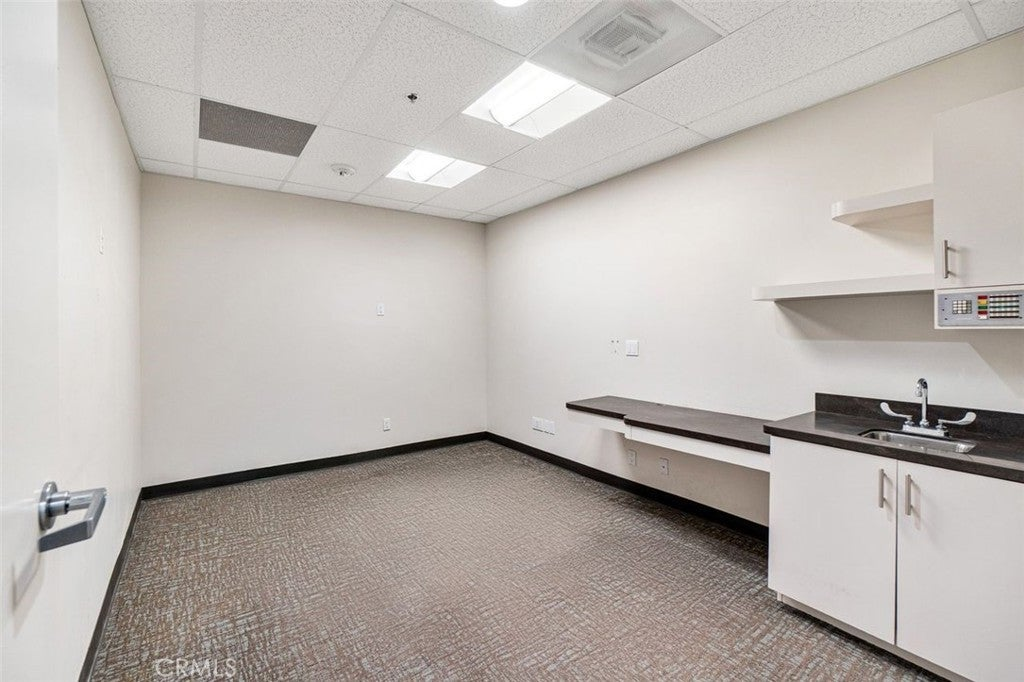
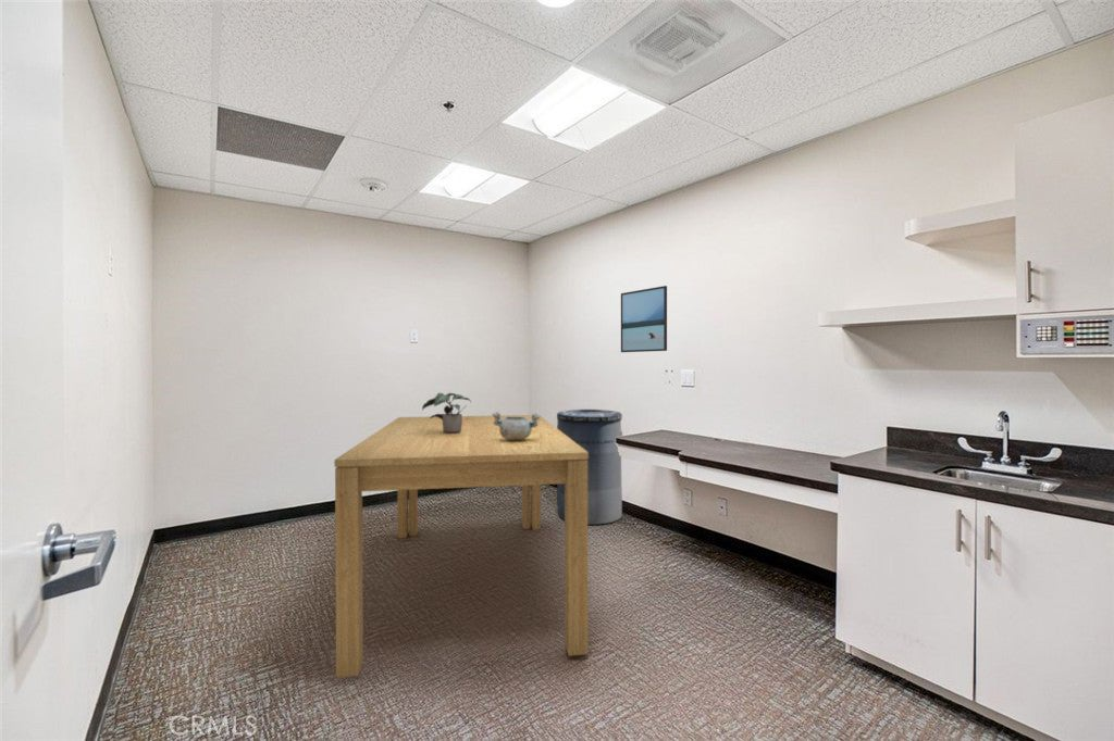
+ decorative bowl (516, 425)
+ dining table (469, 487)
+ trash can (589, 462)
+ potted plant (447, 412)
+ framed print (642, 321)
